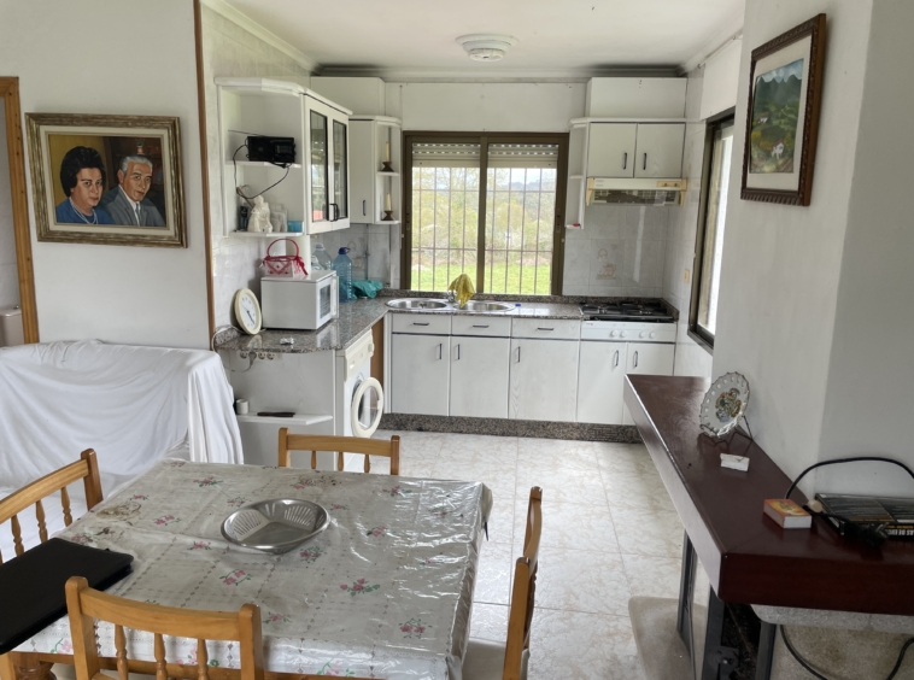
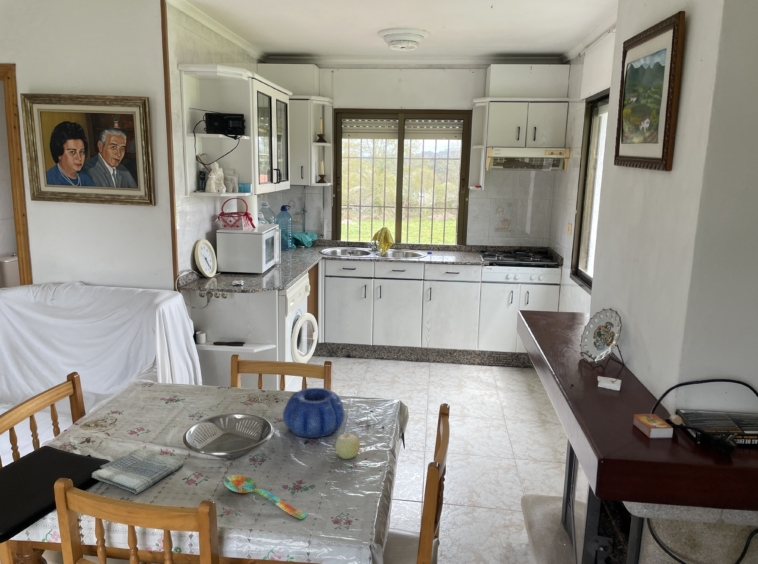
+ spoon (263, 495)
+ fruit (347, 444)
+ dish towel (138, 467)
+ decorative bowl (314, 411)
